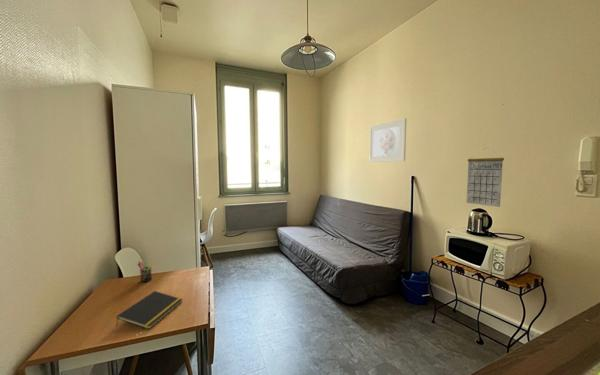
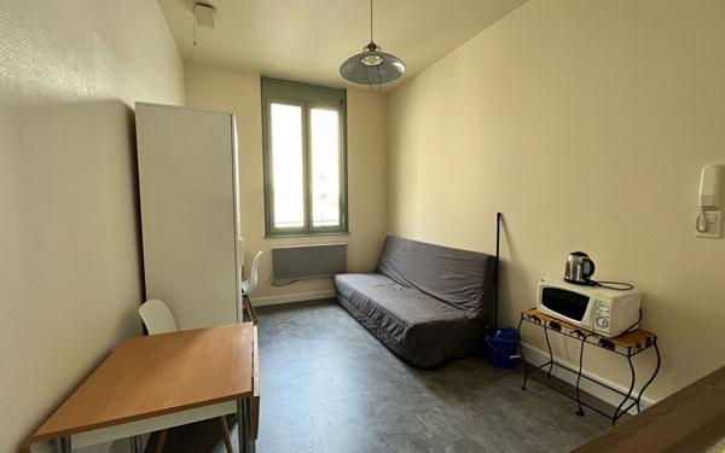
- notepad (152, 308)
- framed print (386, 142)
- calendar (484, 176)
- pen holder (145, 270)
